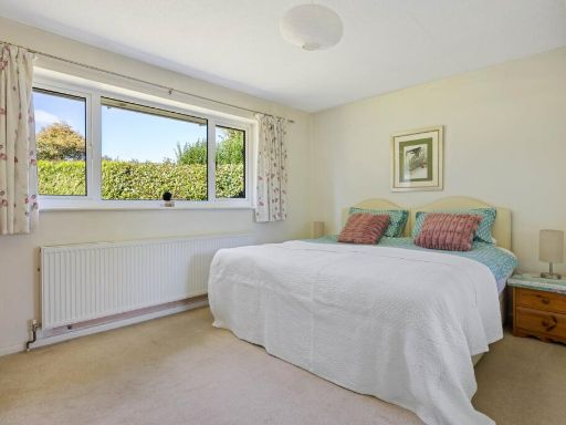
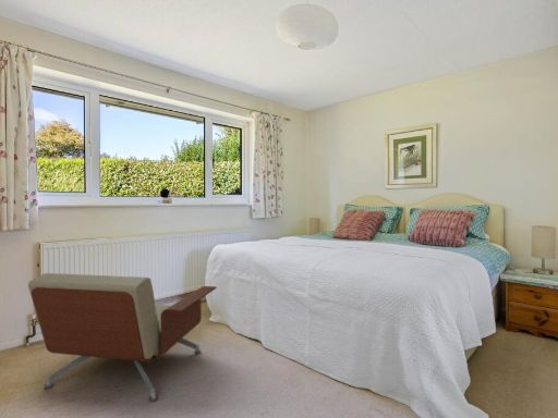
+ armchair (124, 319)
